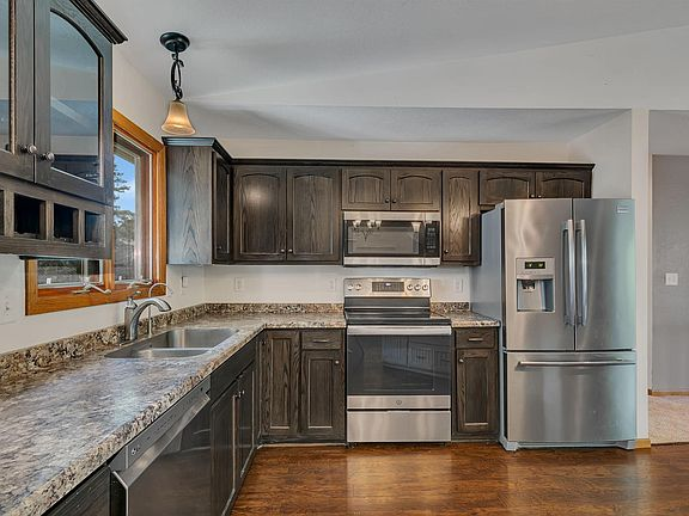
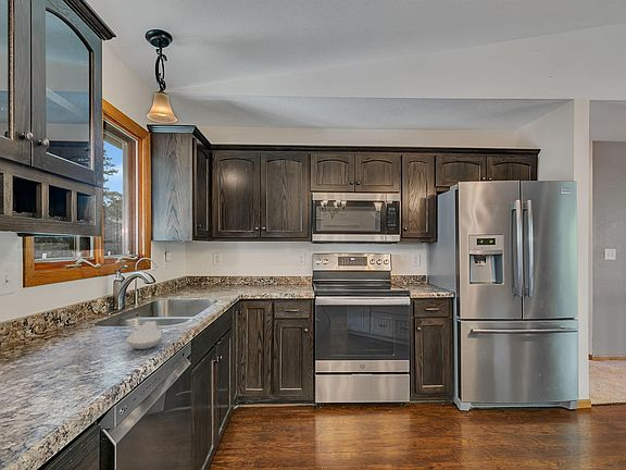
+ spoon rest (147, 333)
